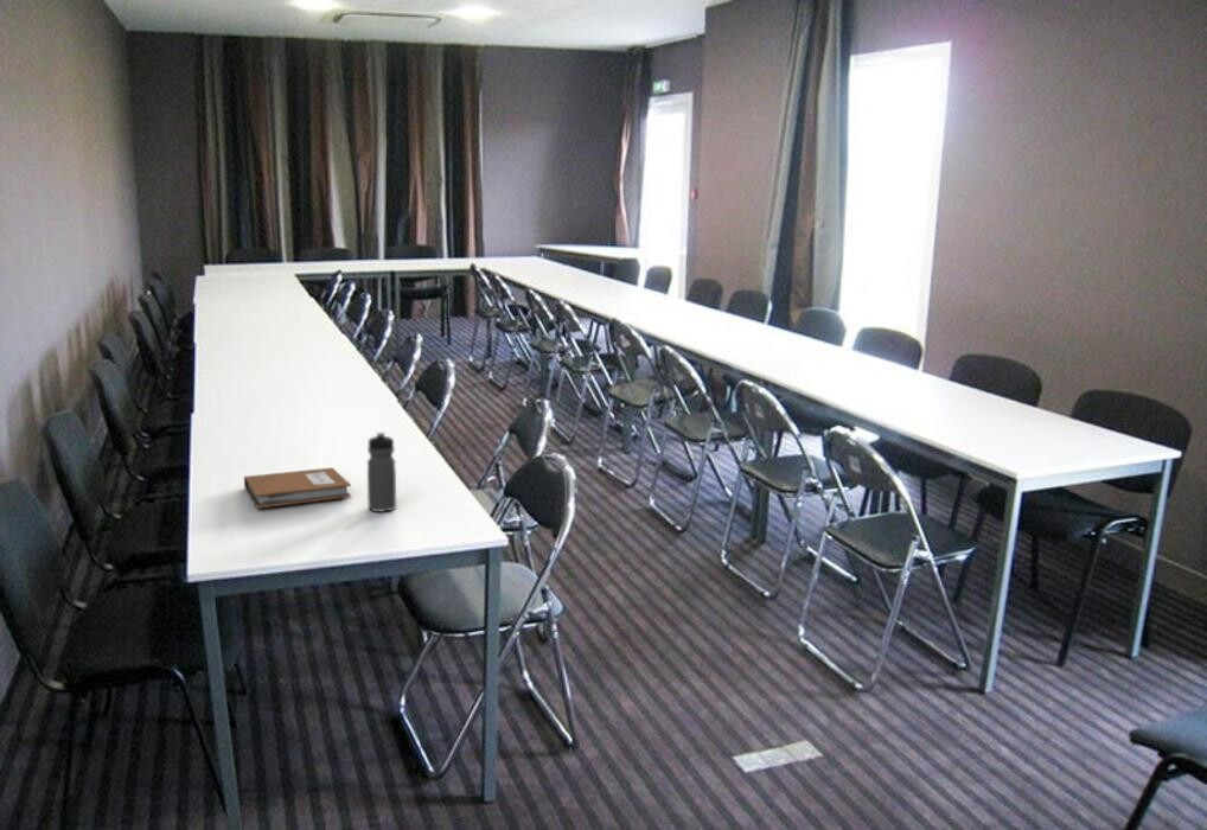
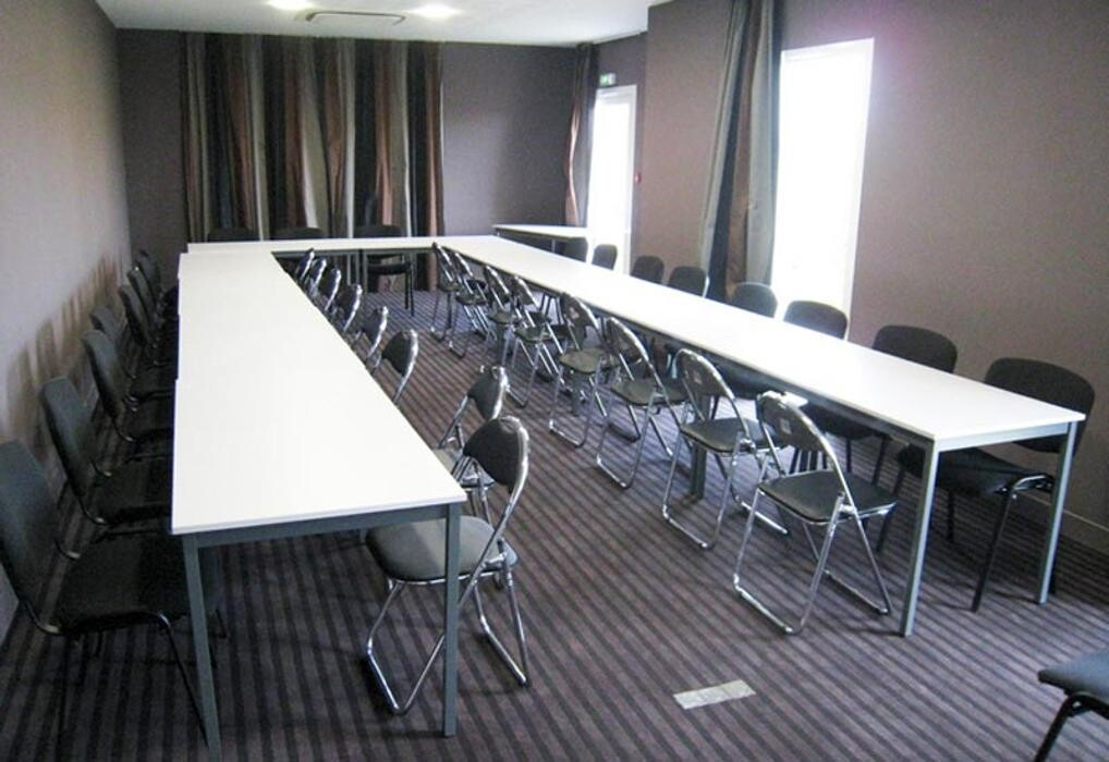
- water bottle (381, 471)
- notebook (299, 485)
